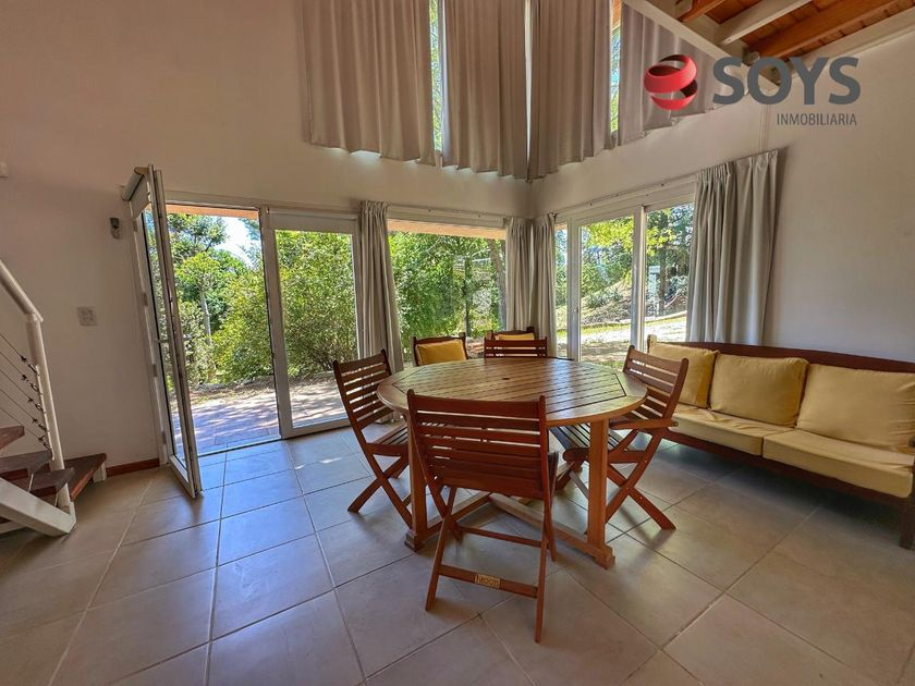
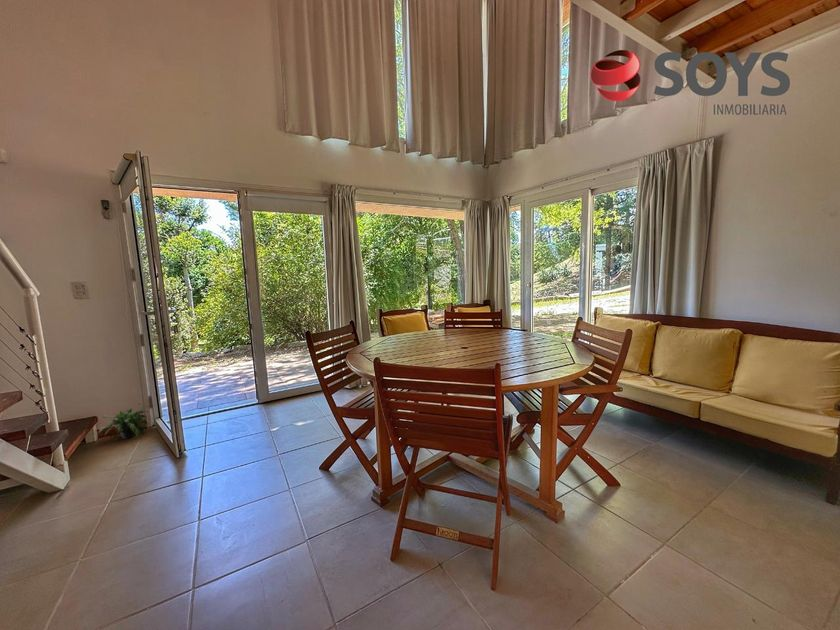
+ potted plant (125, 422)
